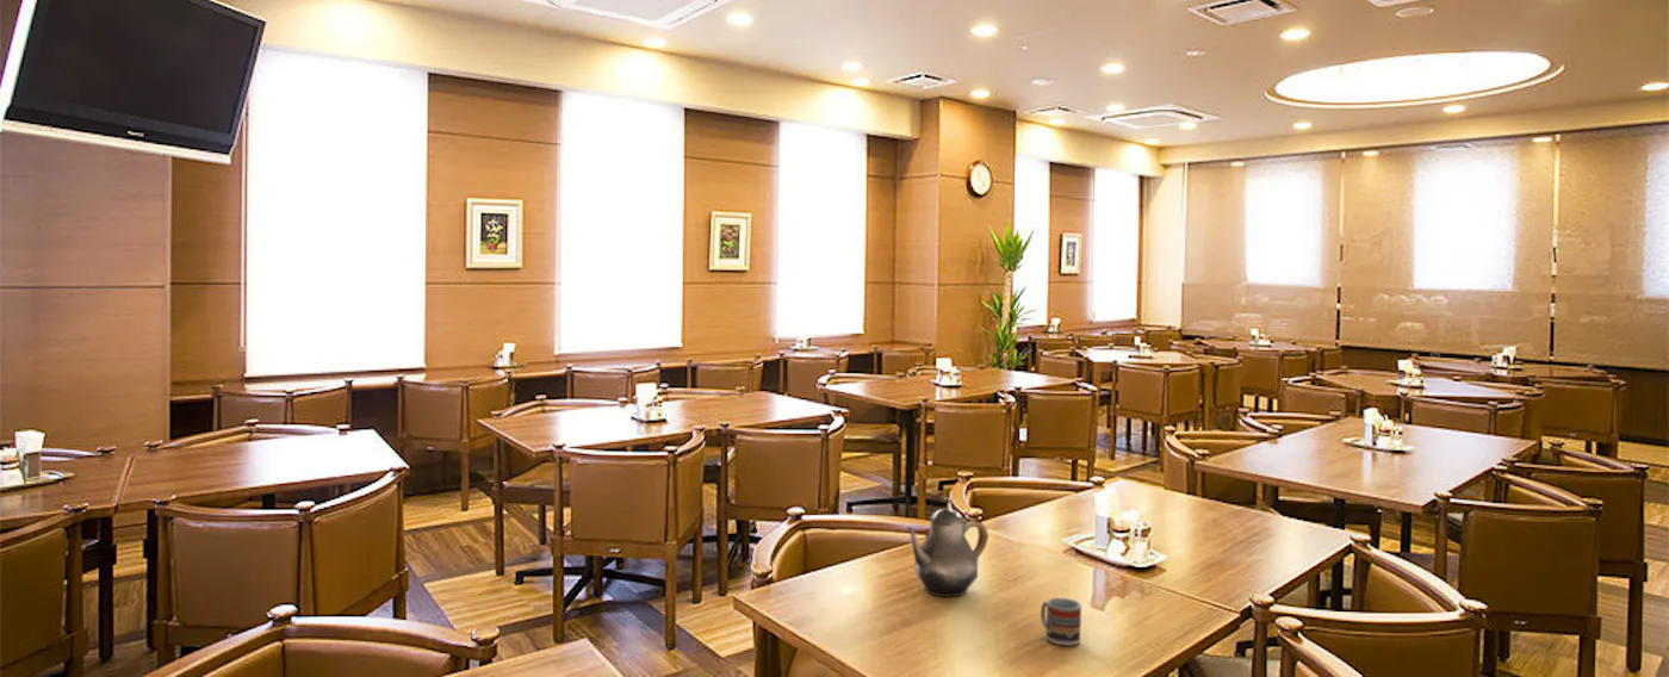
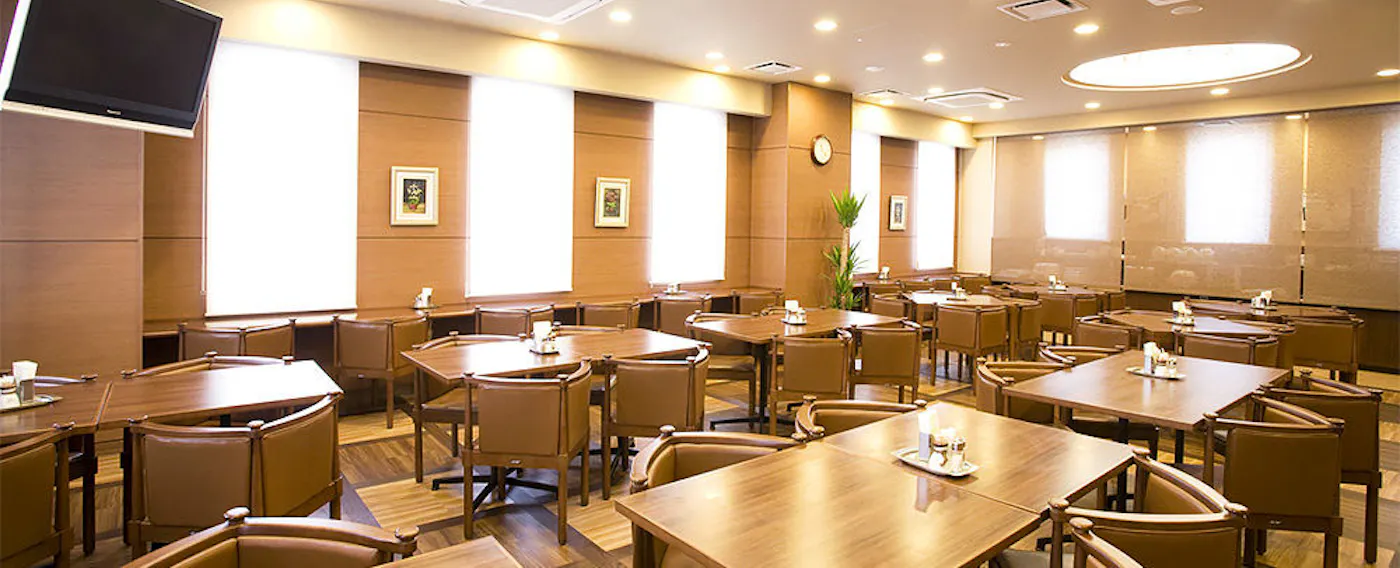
- teapot (947, 542)
- cup (1057, 619)
